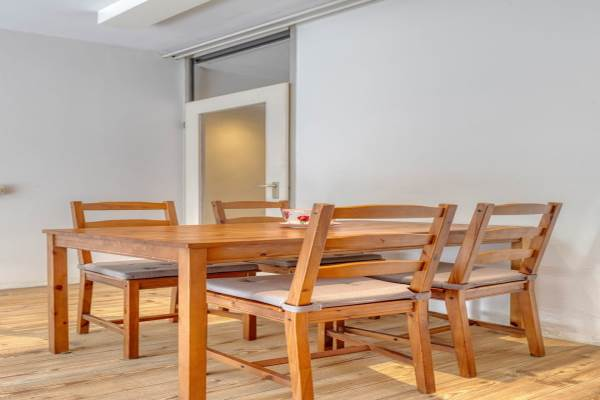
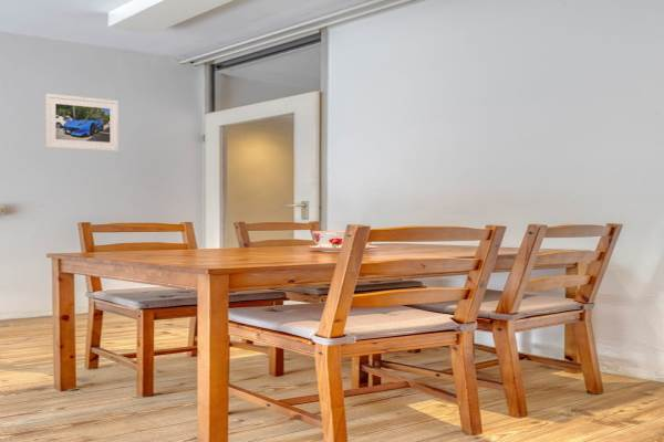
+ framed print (83, 123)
